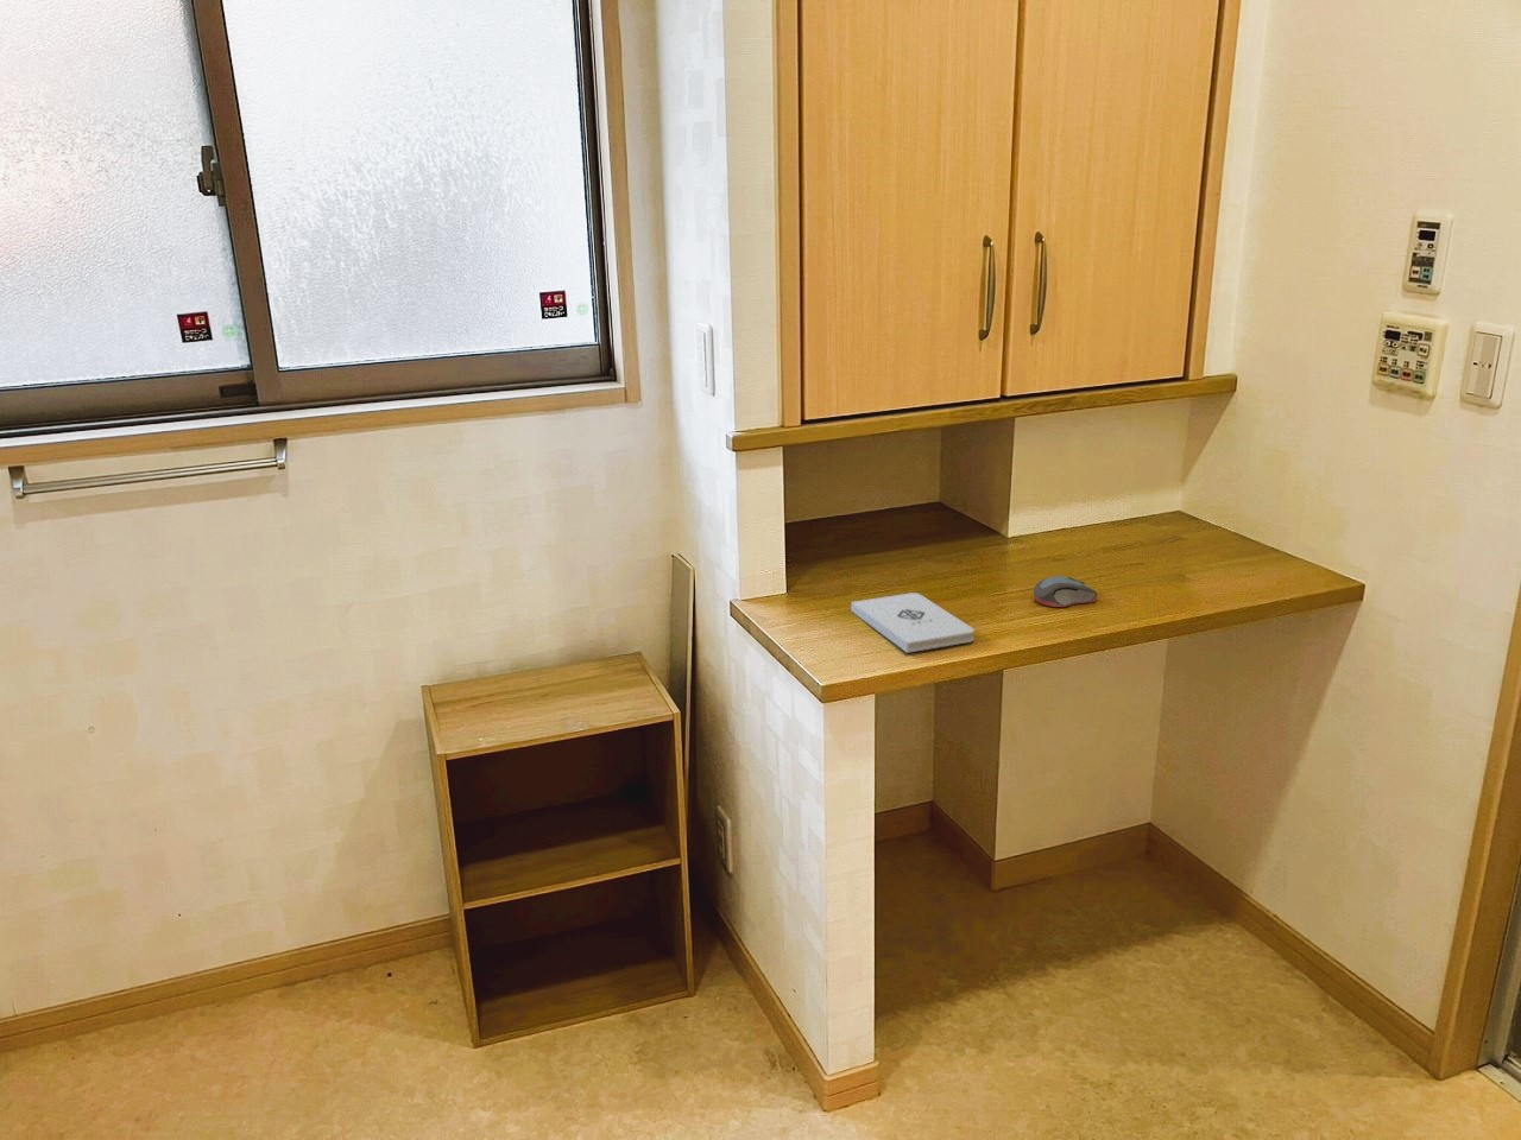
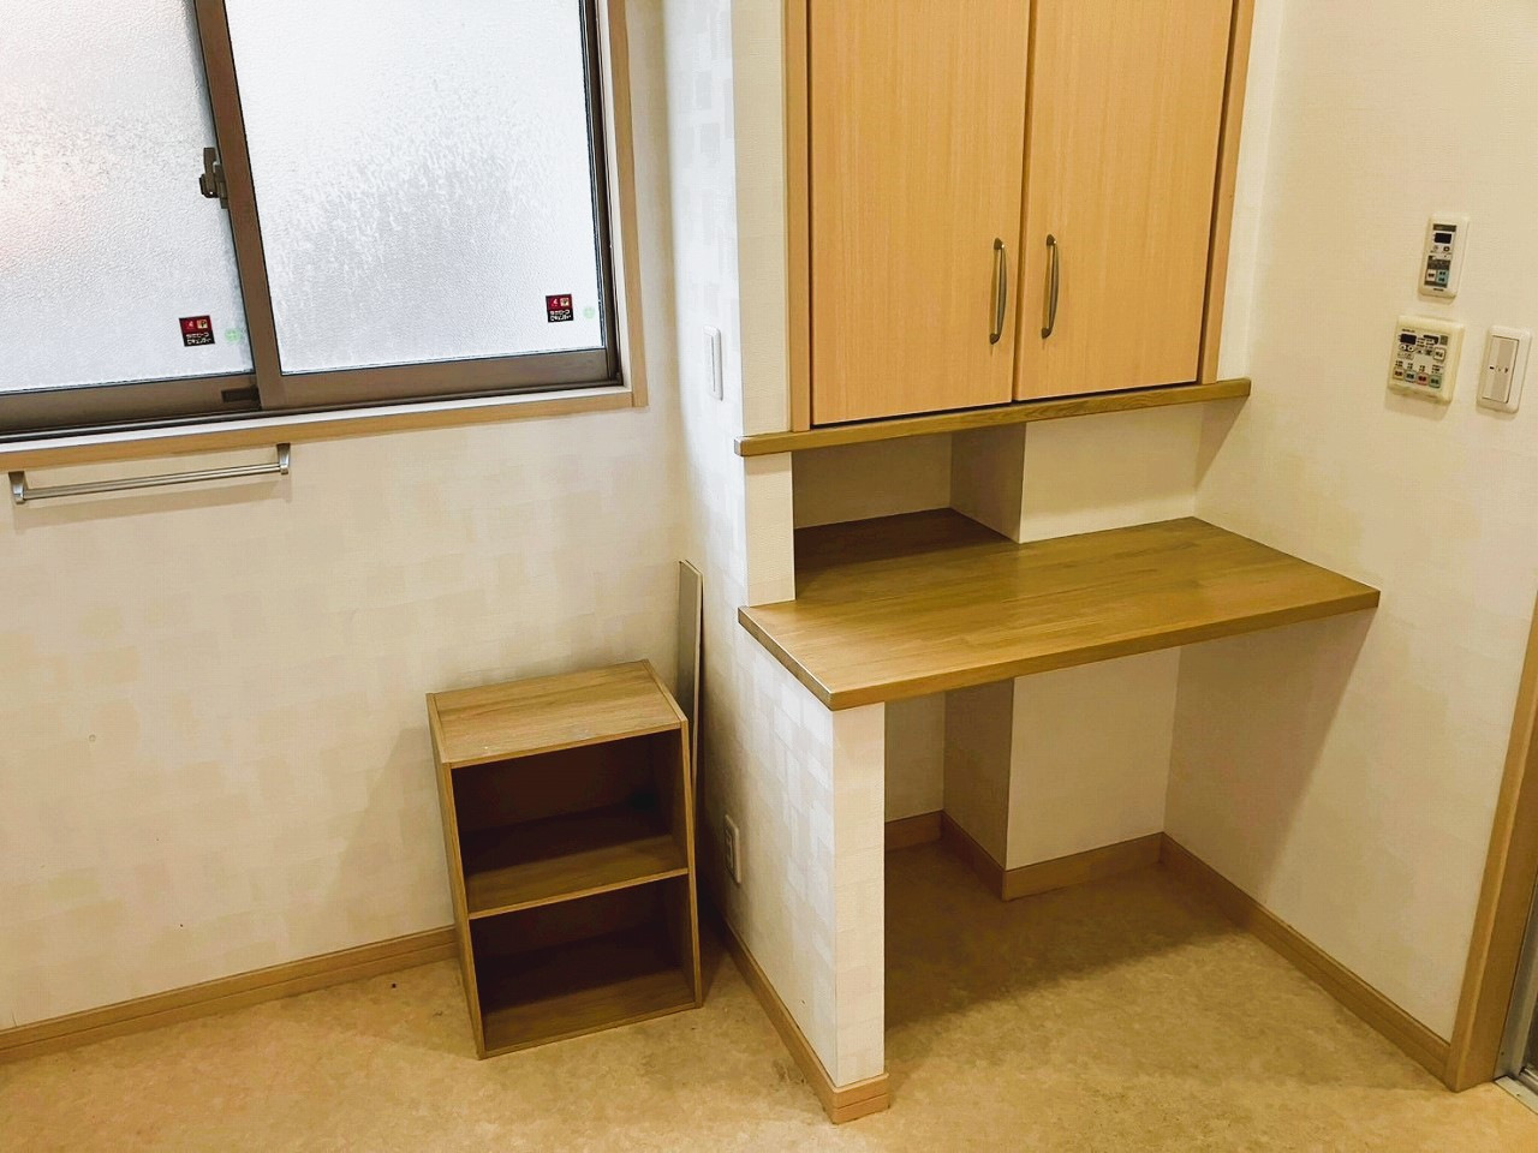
- computer mouse (1065, 588)
- notepad (911, 620)
